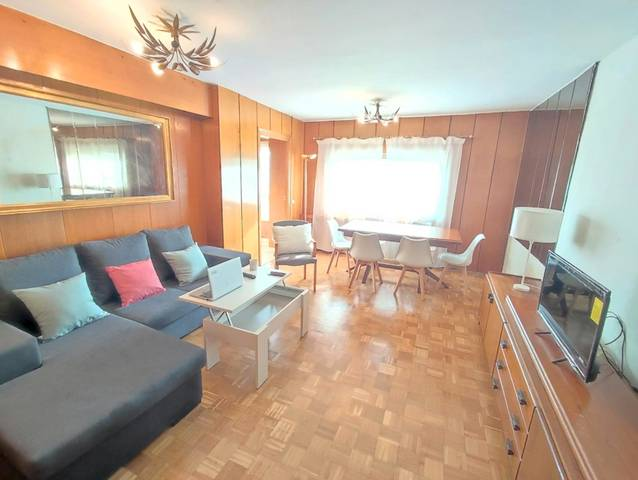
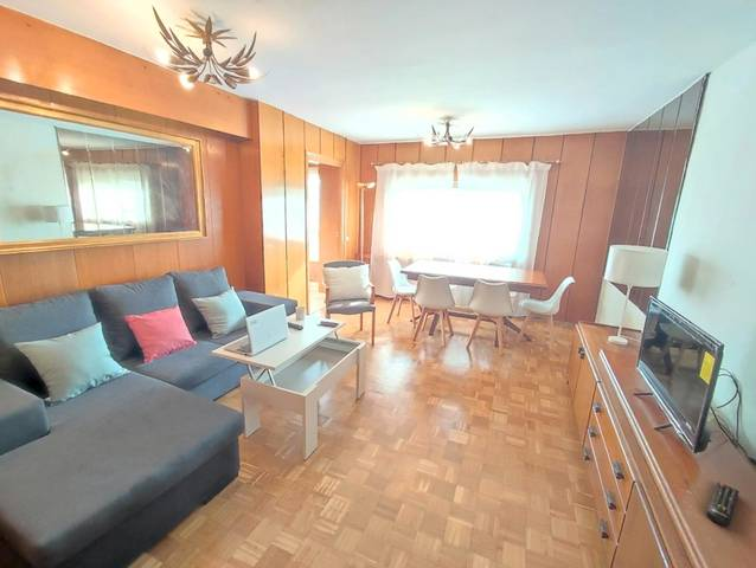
+ remote control (723, 502)
